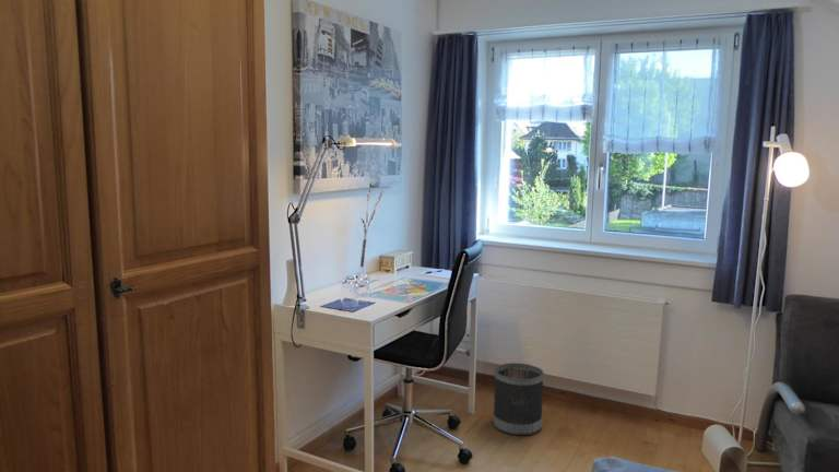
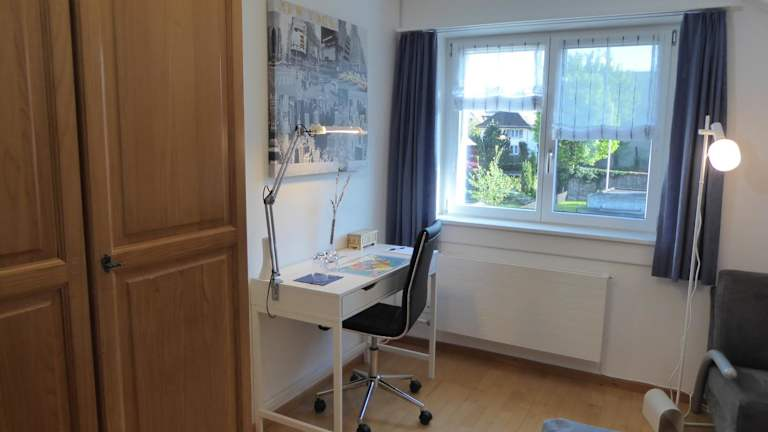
- wastebasket (518, 398)
